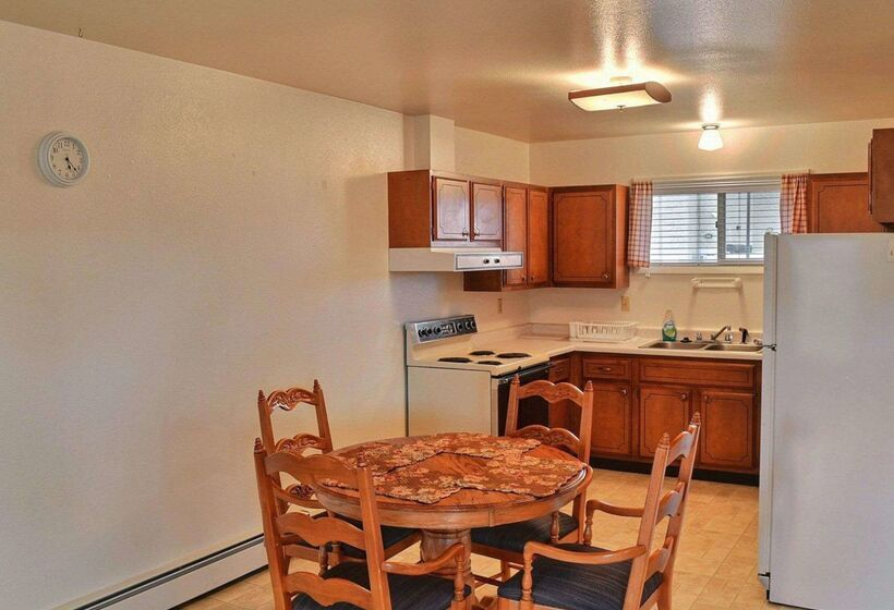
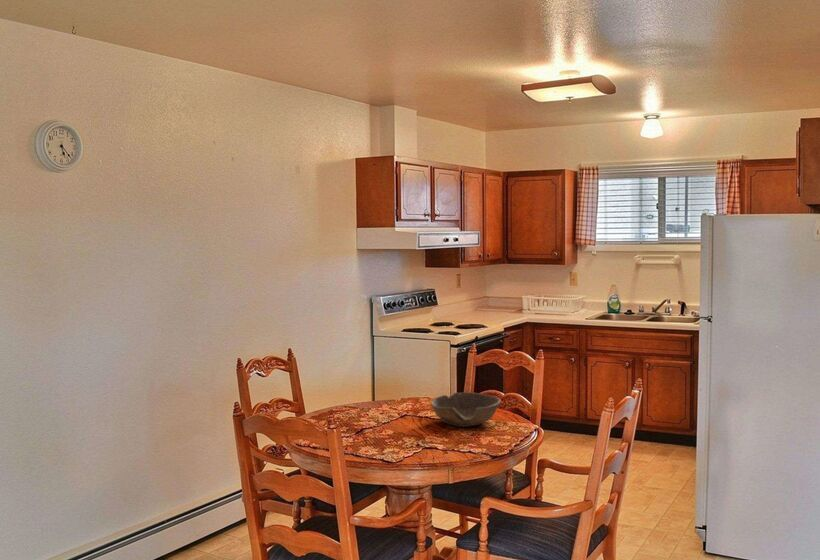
+ bowl (465, 410)
